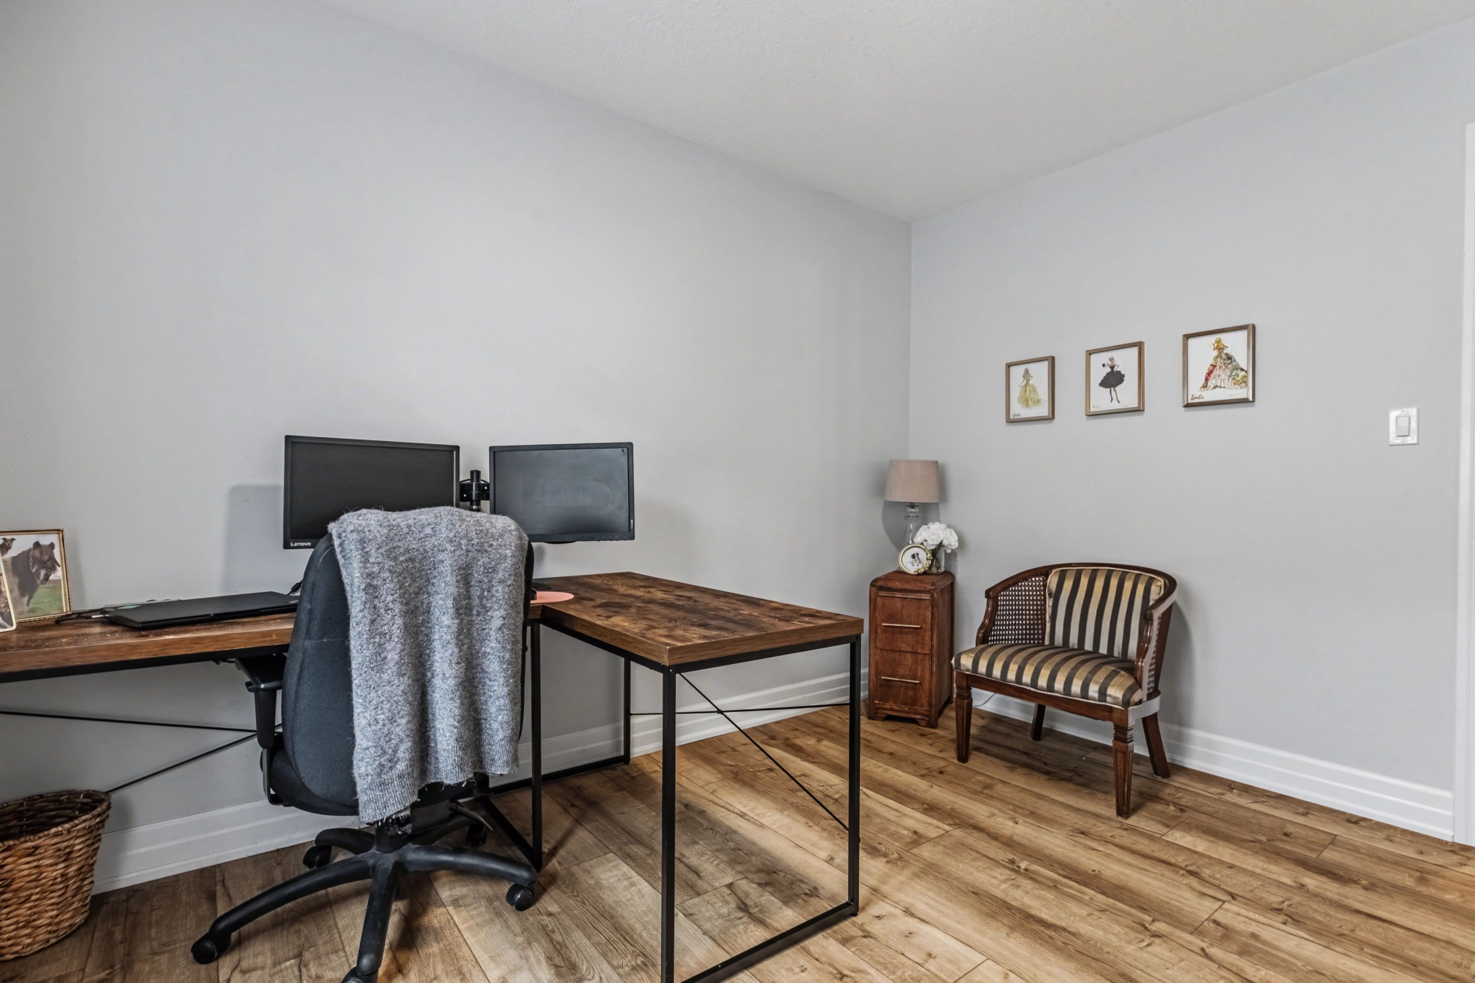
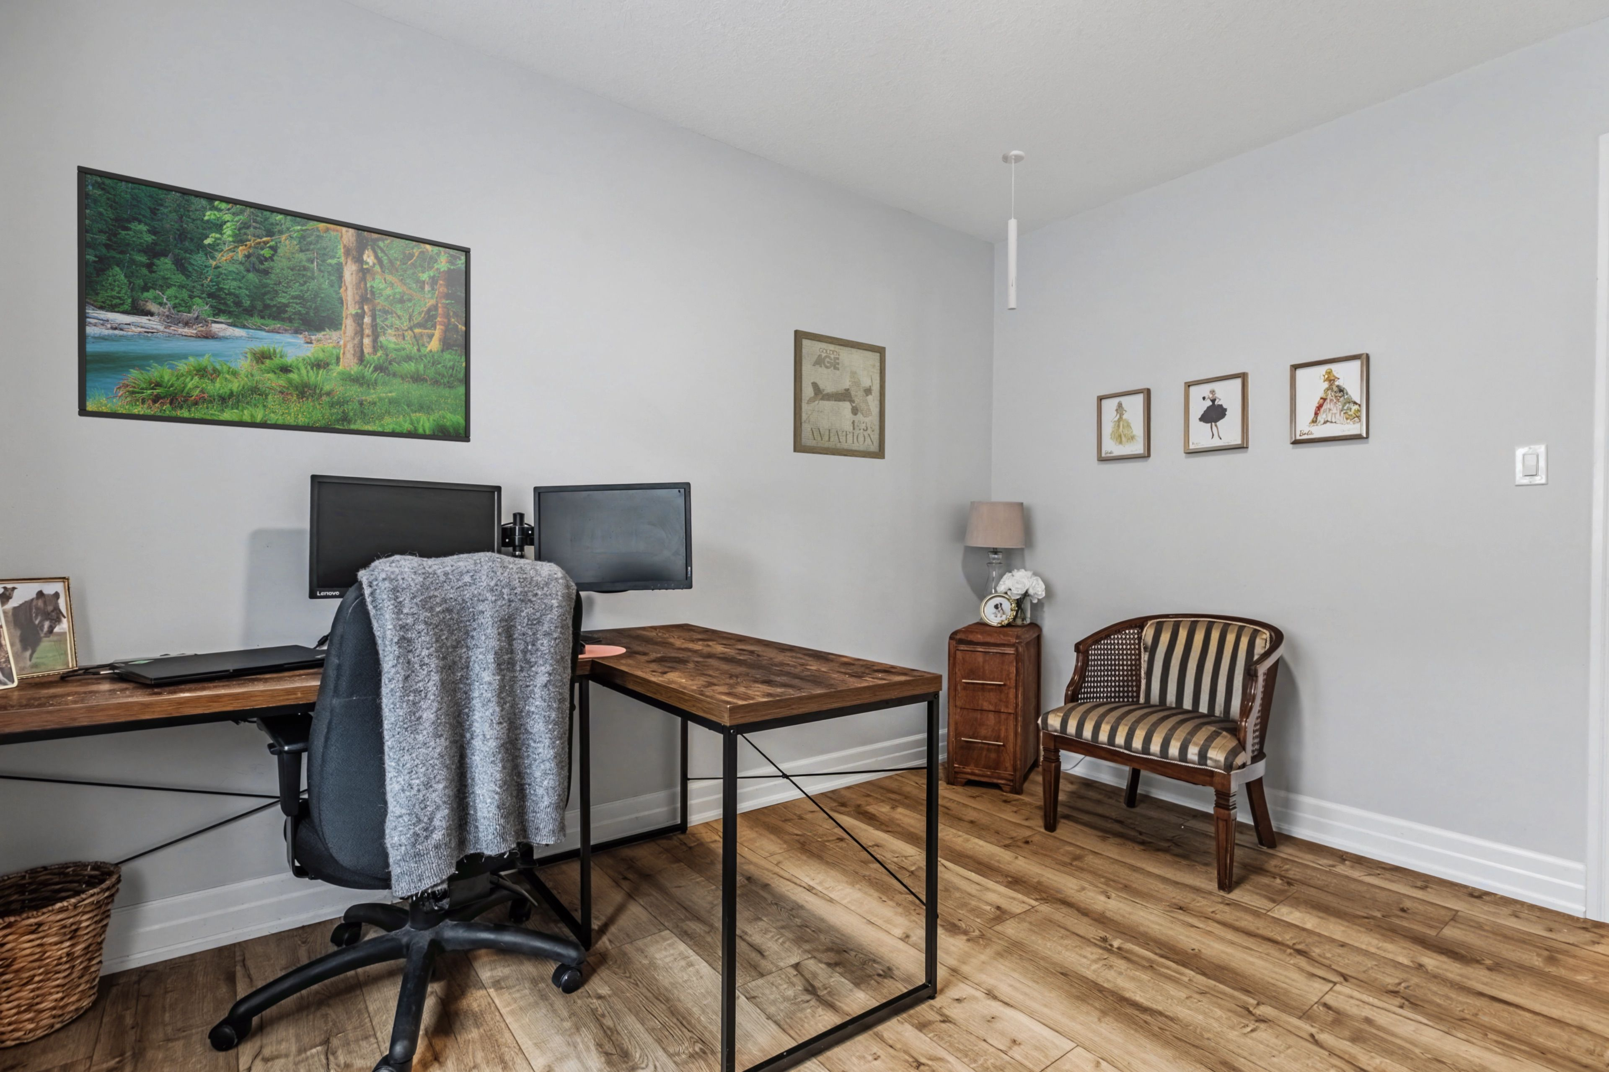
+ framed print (298, 322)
+ wall art (841, 397)
+ ceiling light (1012, 232)
